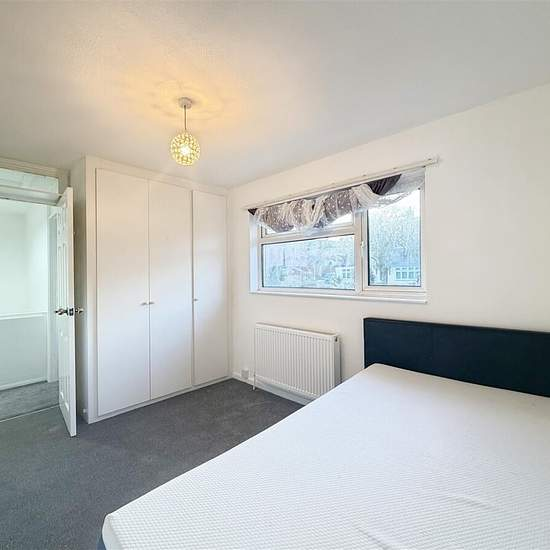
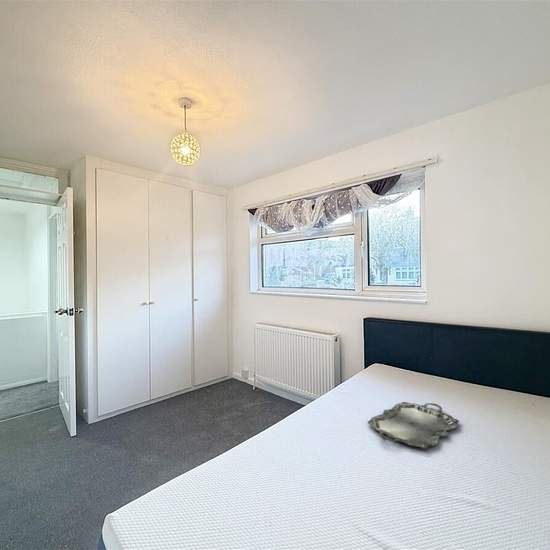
+ serving tray (413, 421)
